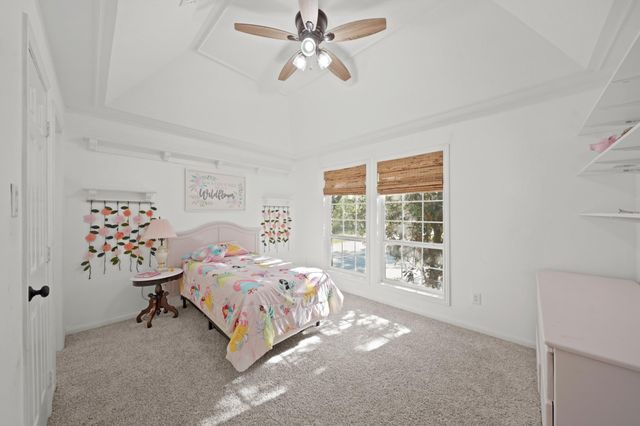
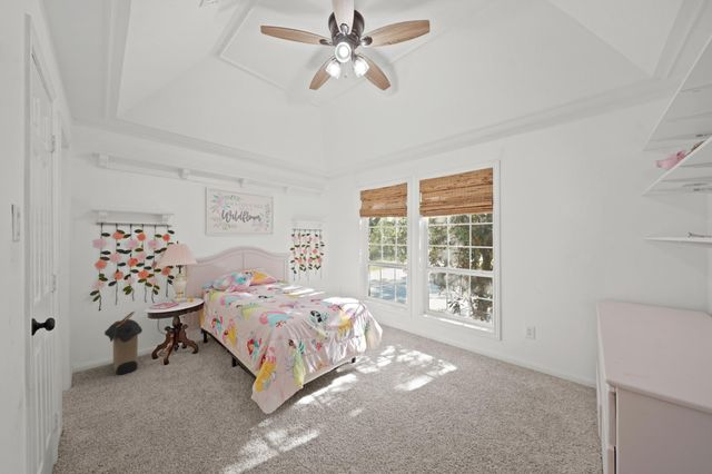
+ laundry hamper (123, 338)
